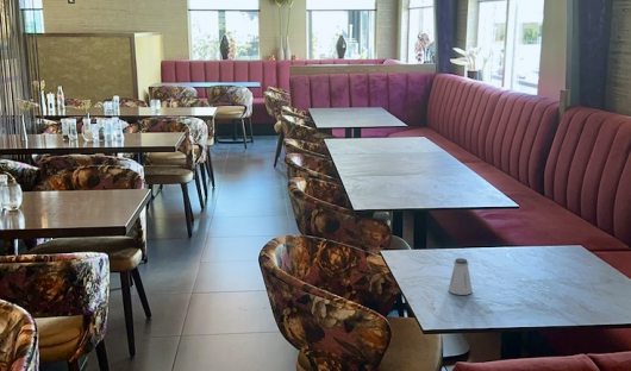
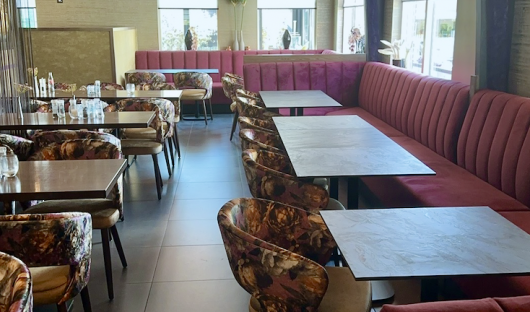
- saltshaker (460, 275)
